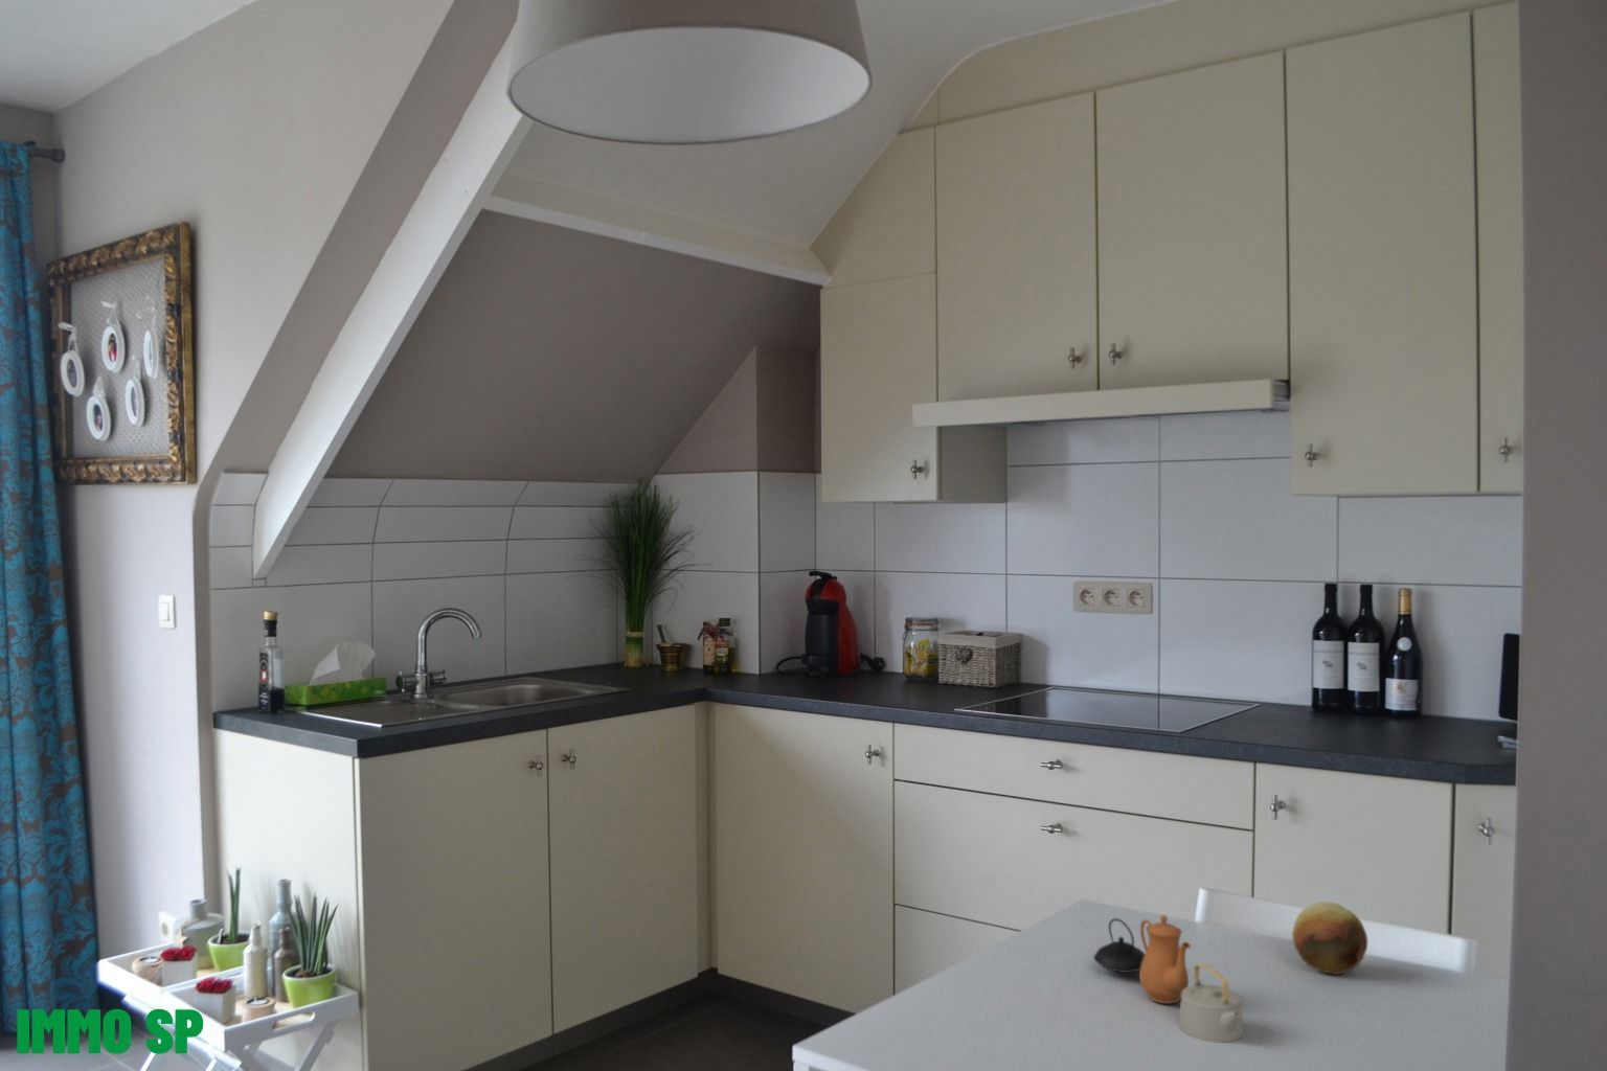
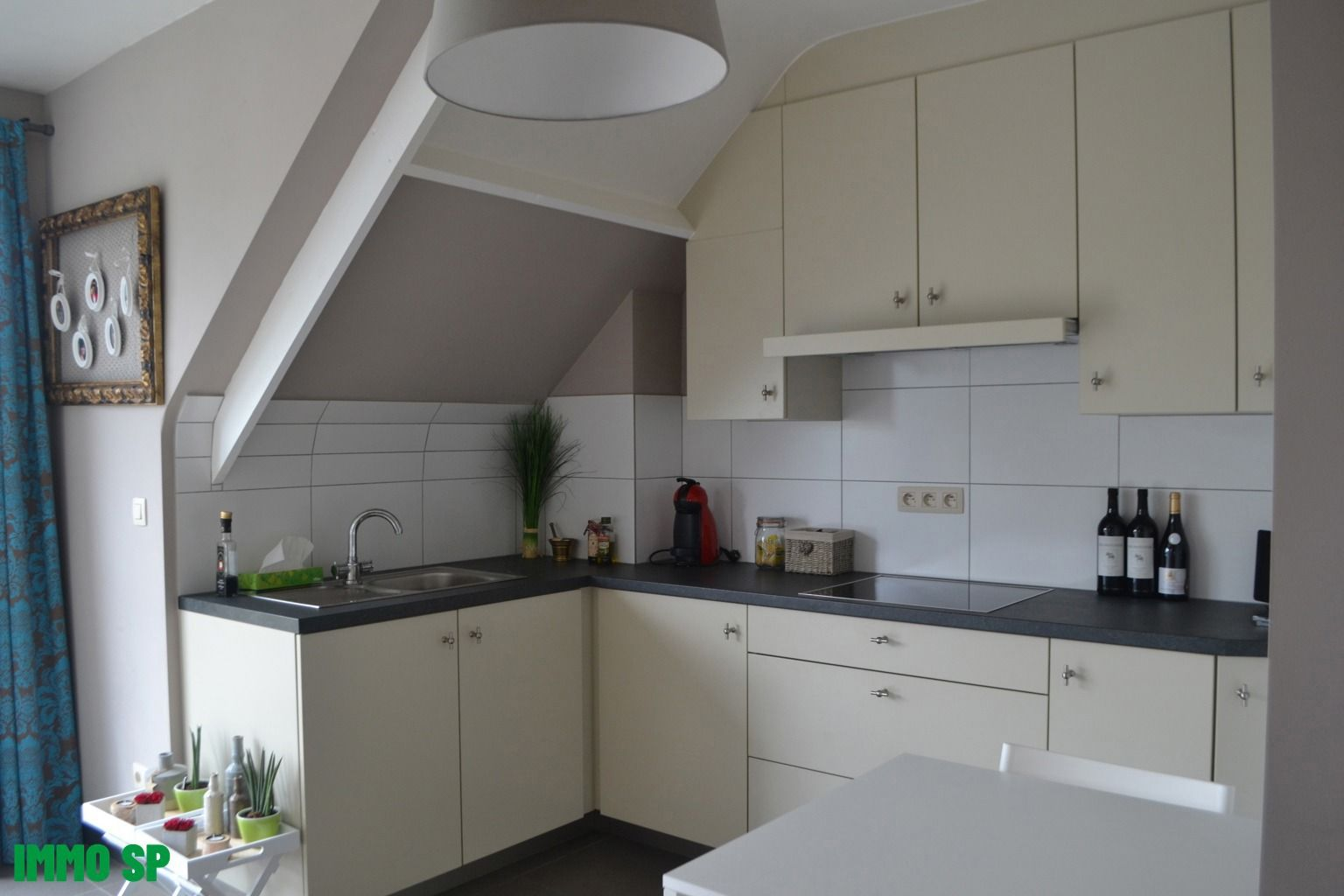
- fruit (1328, 937)
- teapot (1167, 959)
